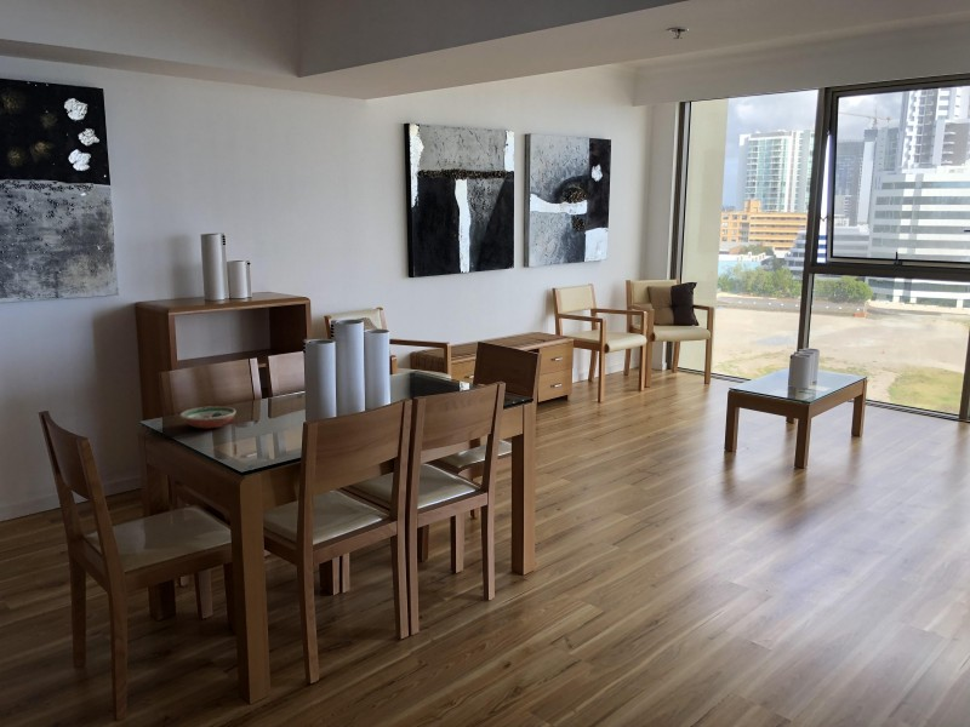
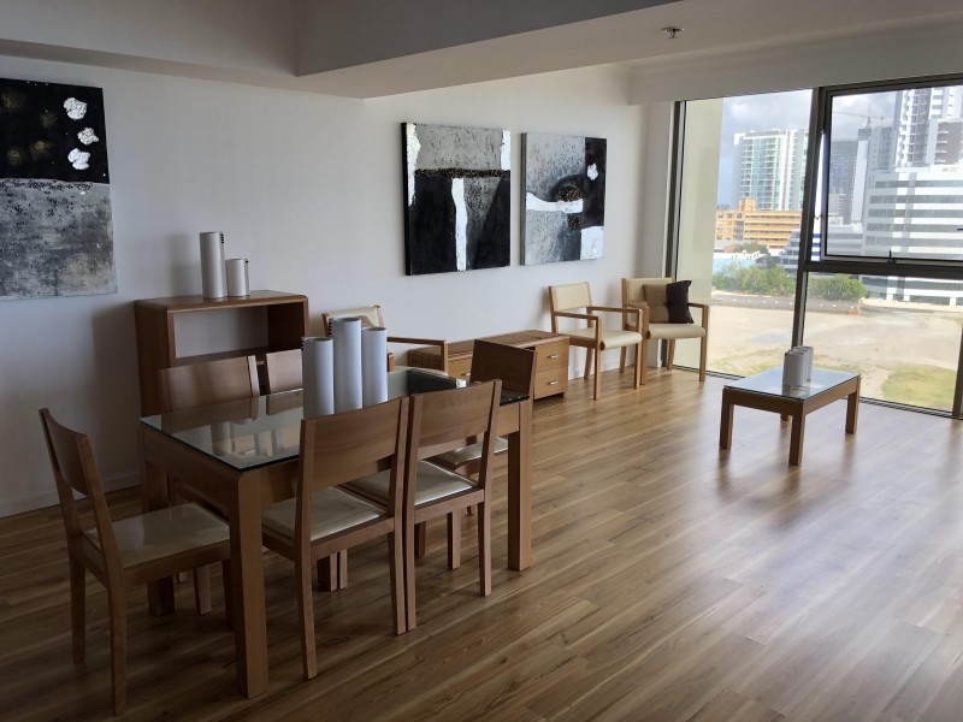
- decorative bowl (209, 418)
